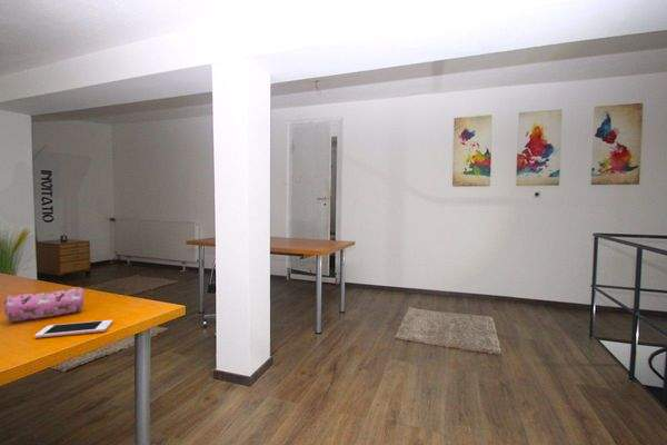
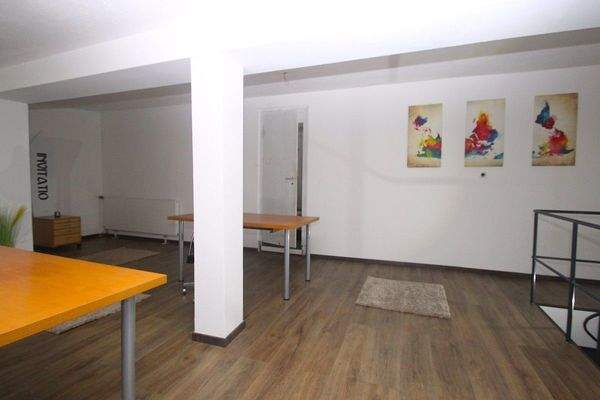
- cell phone (76, 328)
- pencil case (46, 303)
